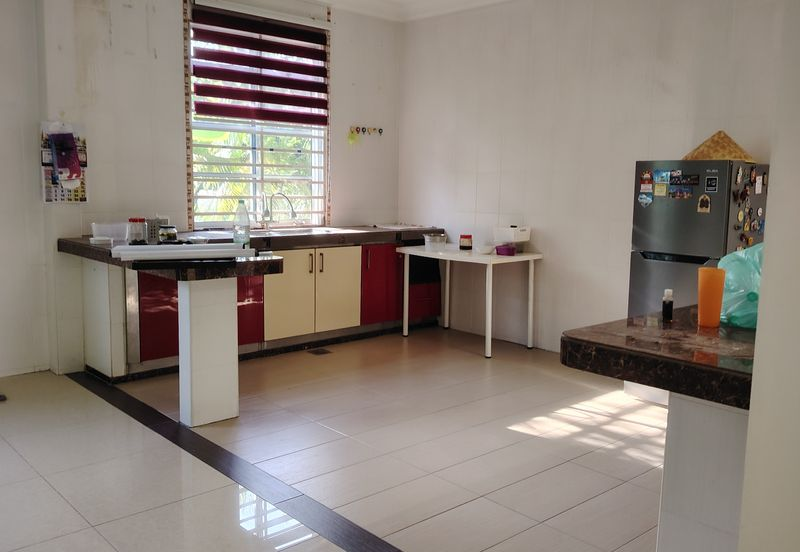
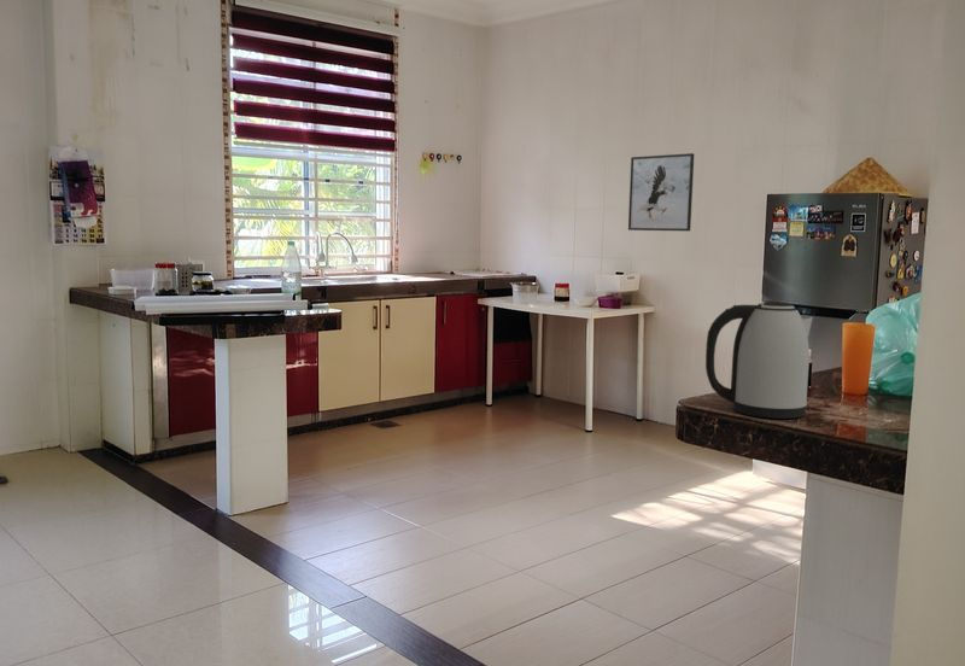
+ kettle (758, 355)
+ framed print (660, 193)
